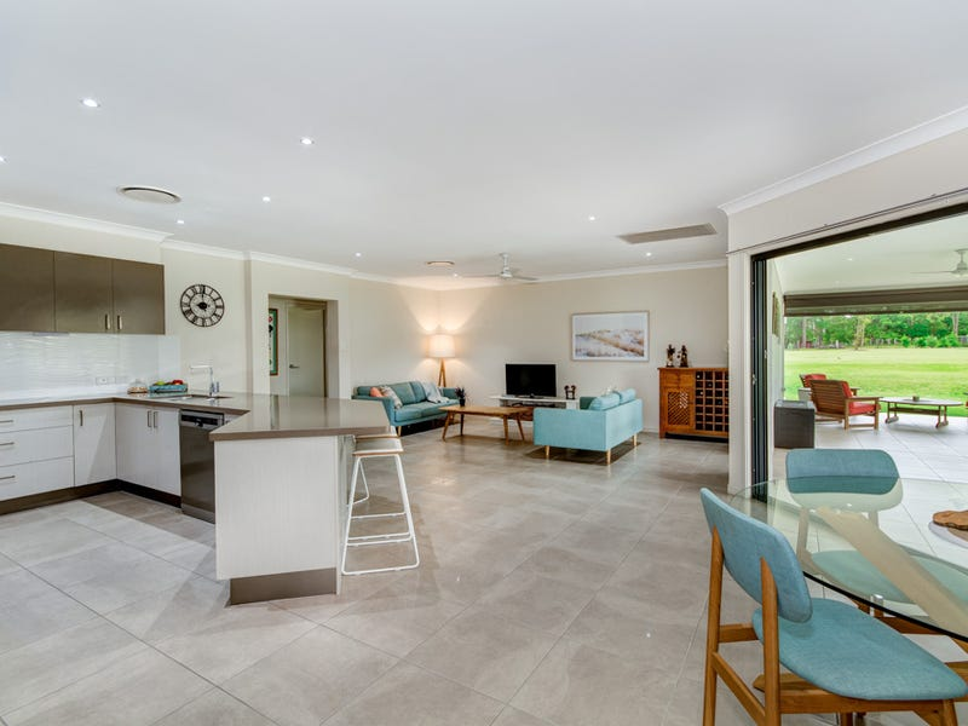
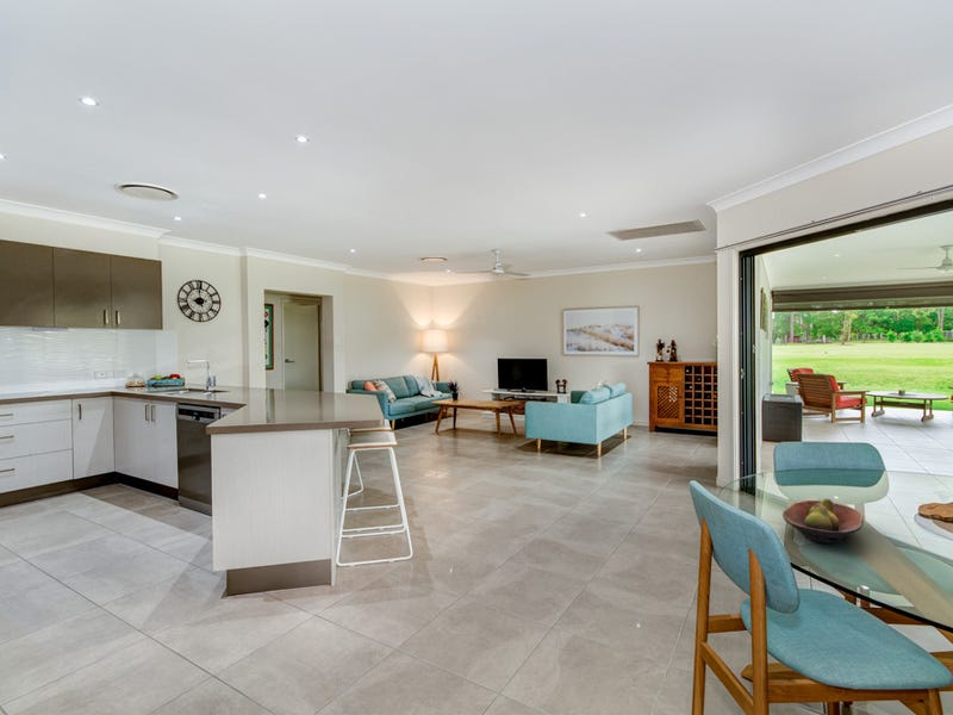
+ fruit bowl (822, 516)
